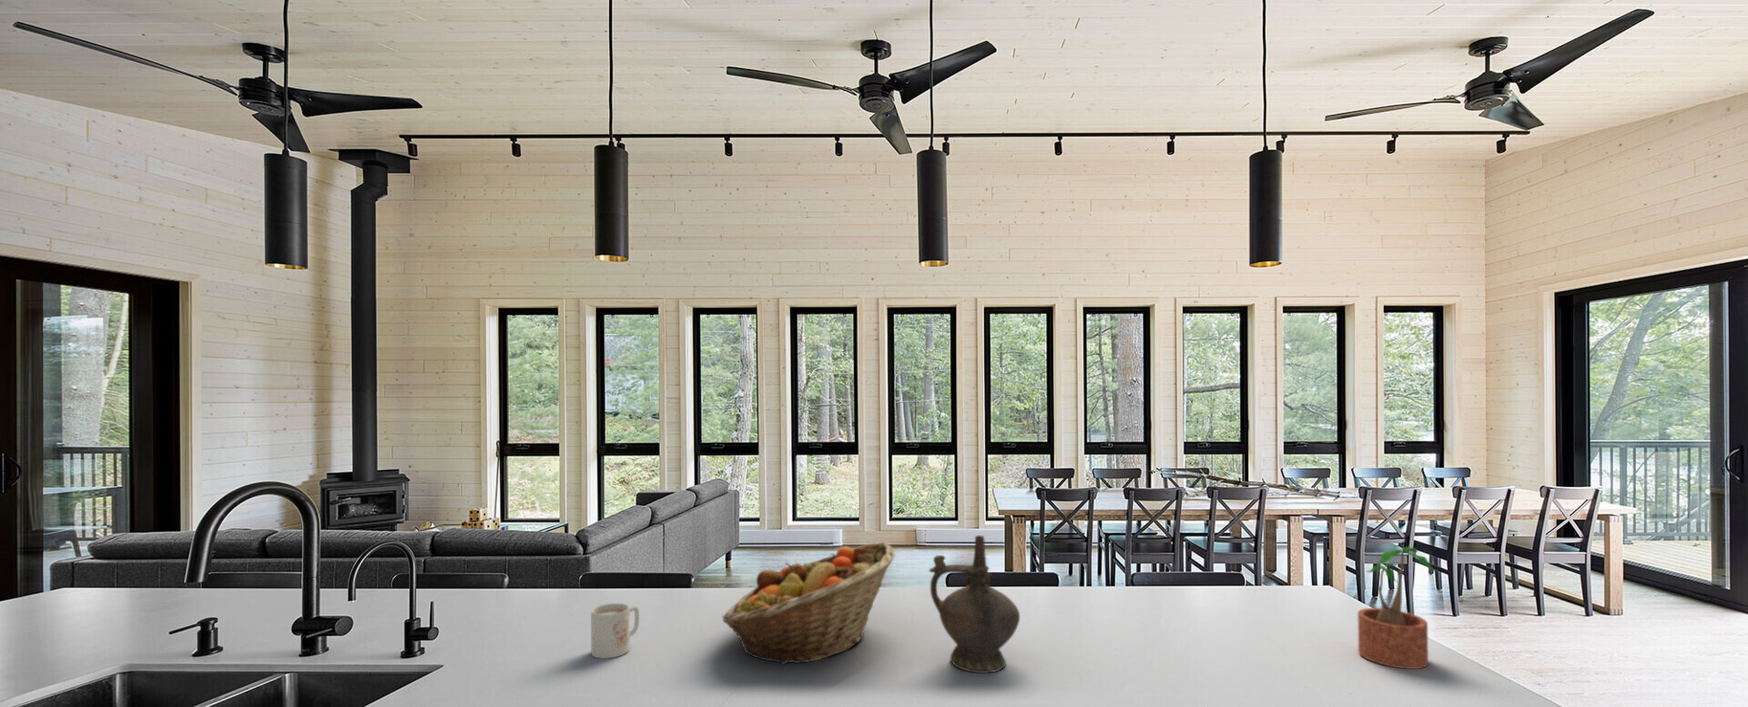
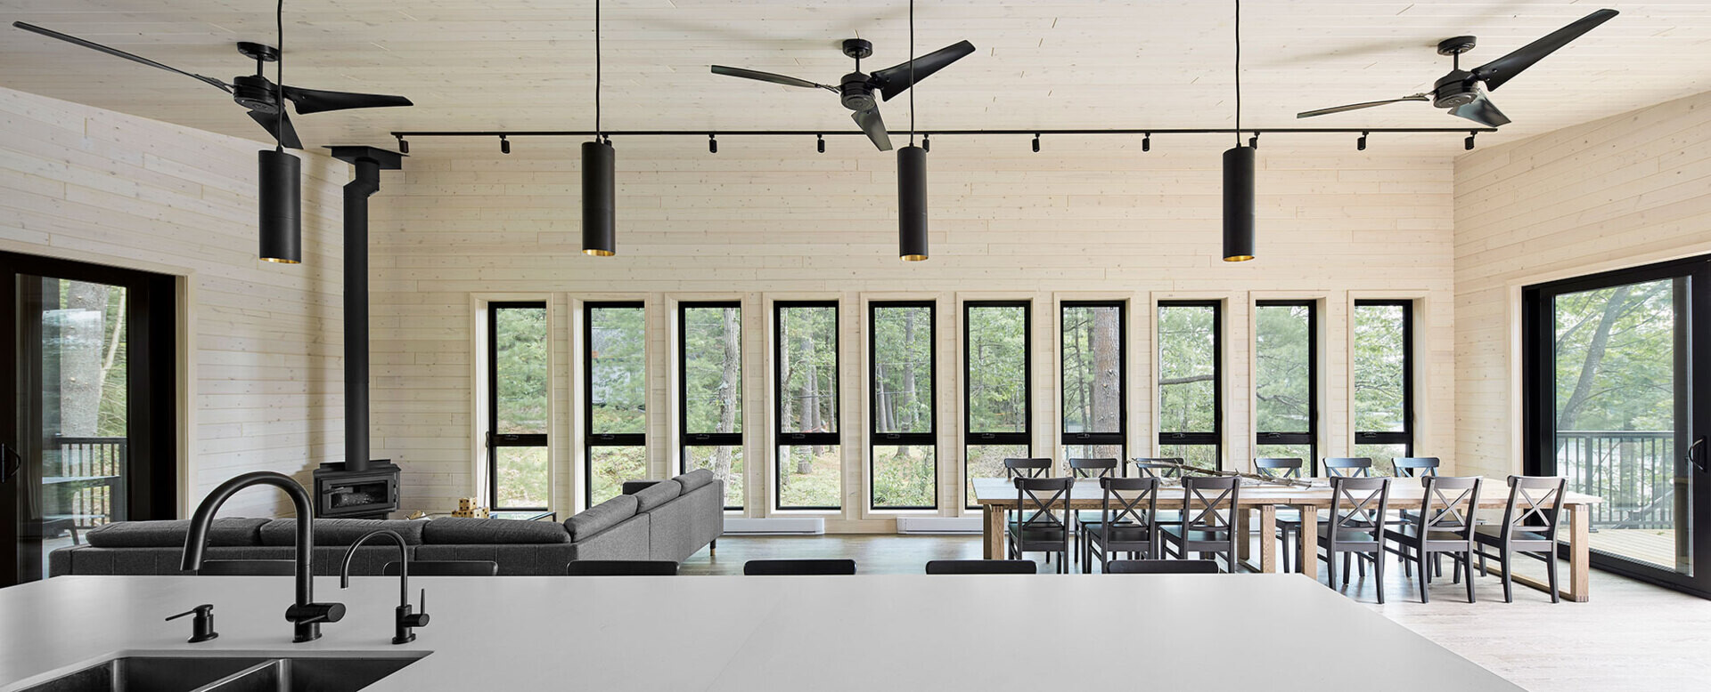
- fruit basket (813, 596)
- potted plant (1398, 603)
- mug (618, 627)
- ceremonial vessel (973, 599)
